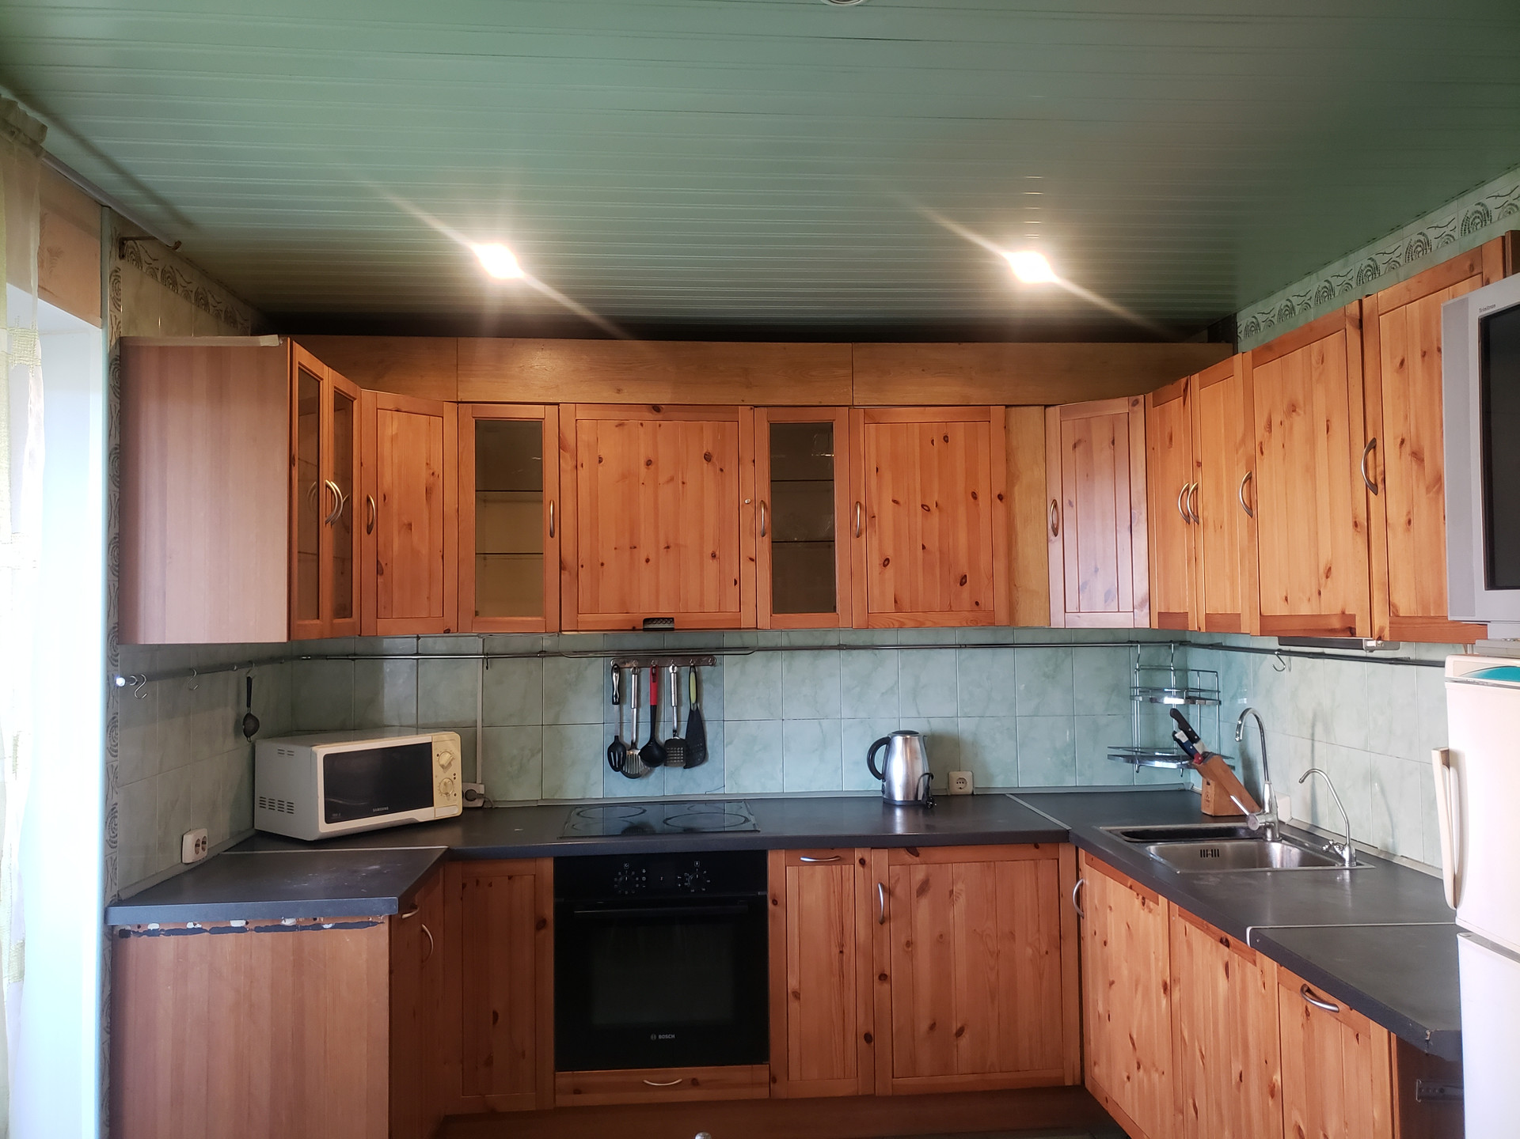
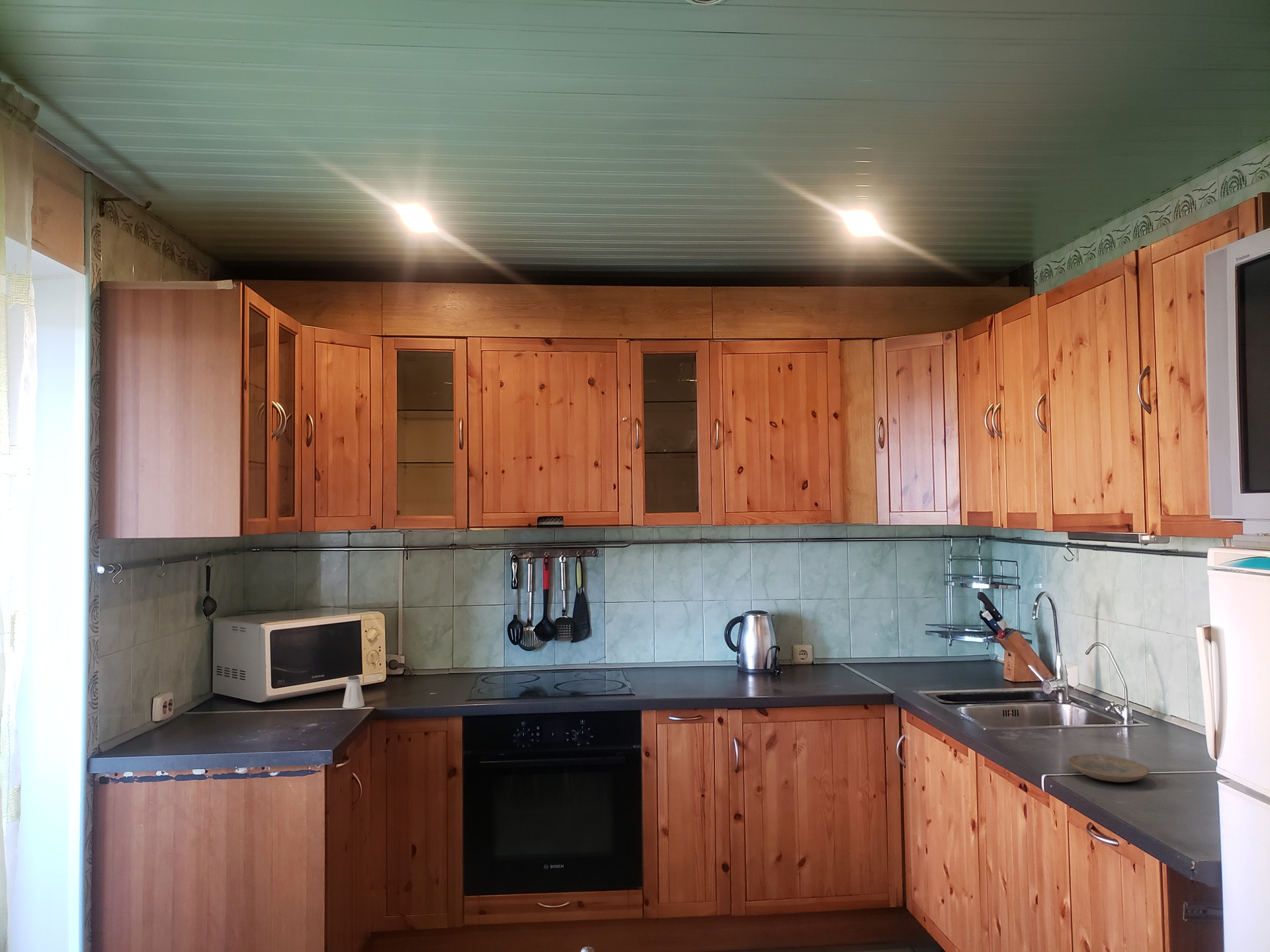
+ plate (1108, 770)
+ saltshaker (353, 691)
